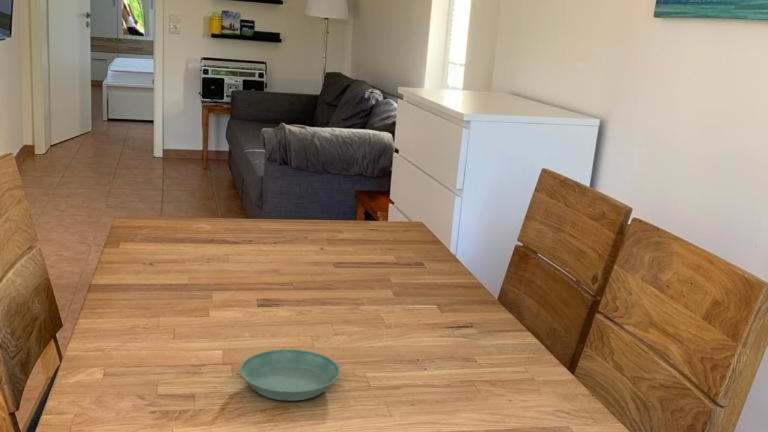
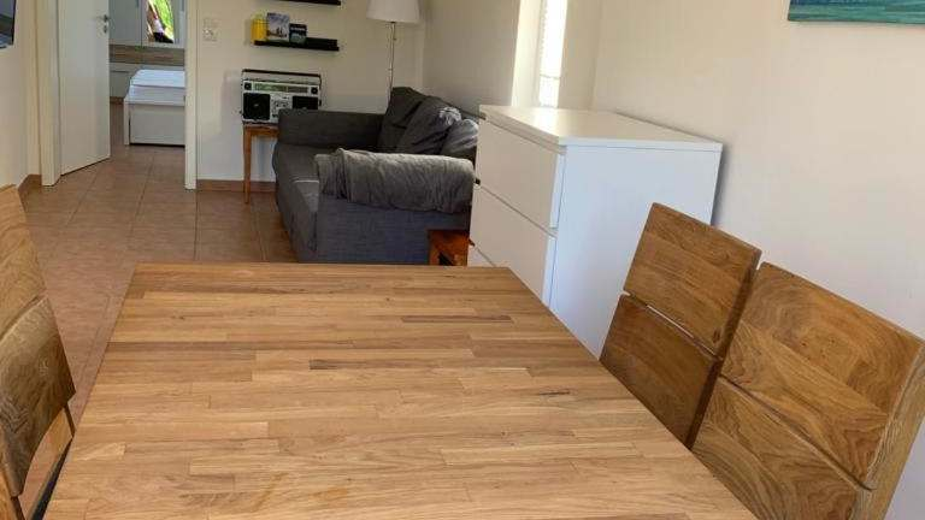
- saucer (289, 376)
